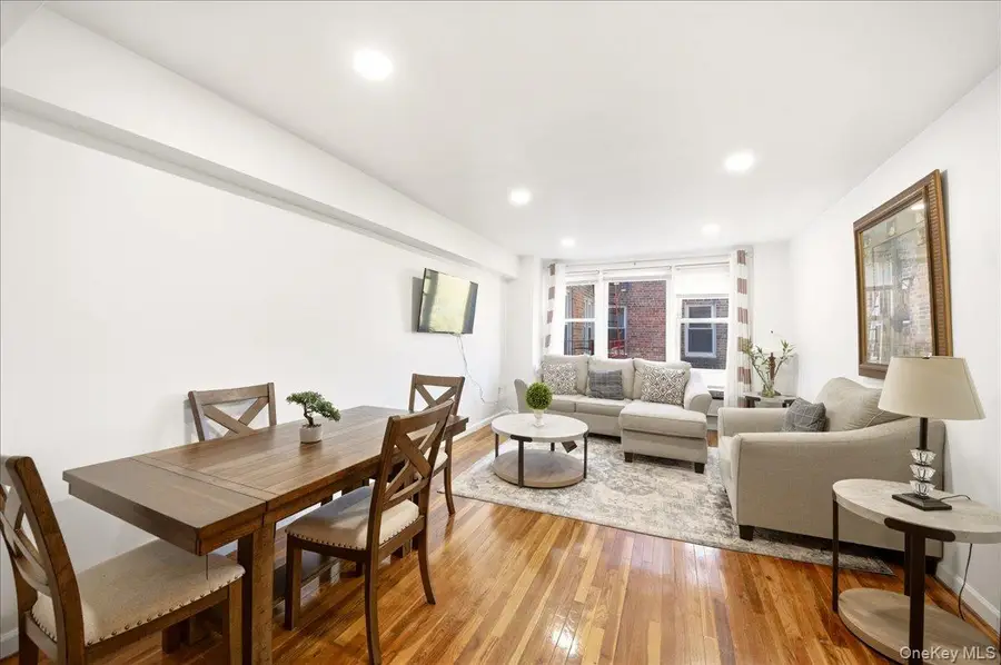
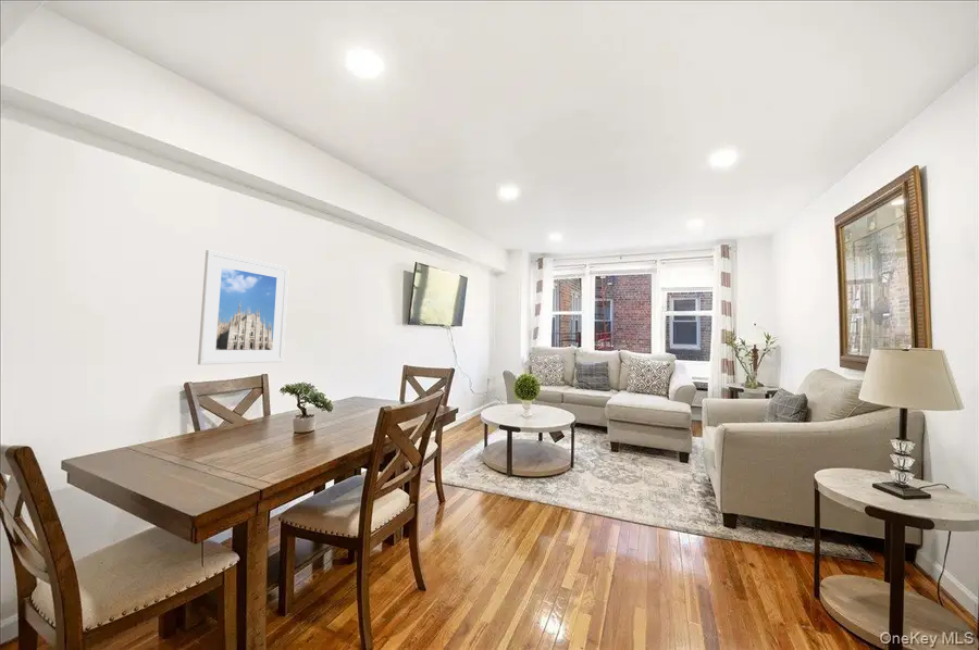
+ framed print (248, 311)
